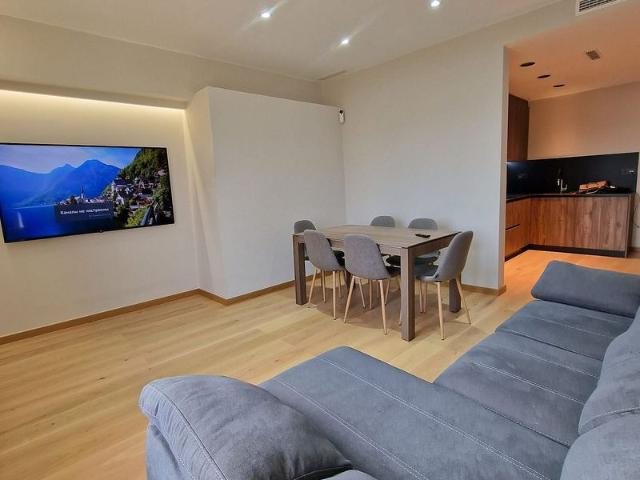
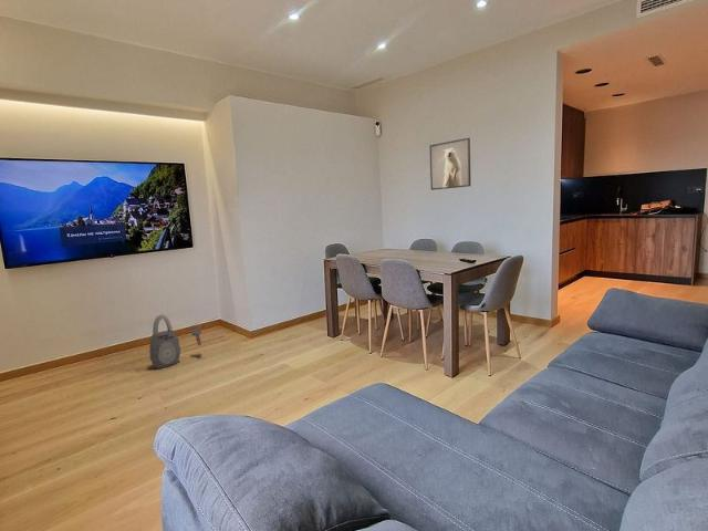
+ padlock (175, 337)
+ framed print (449, 165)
